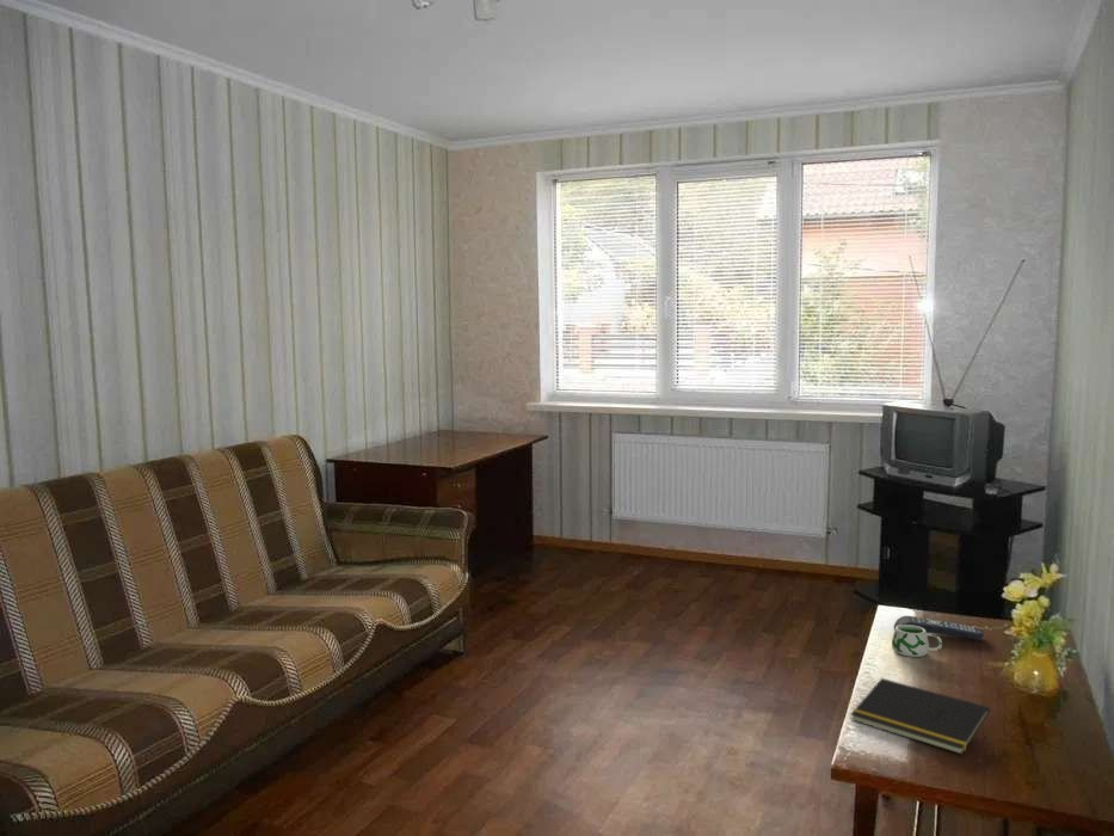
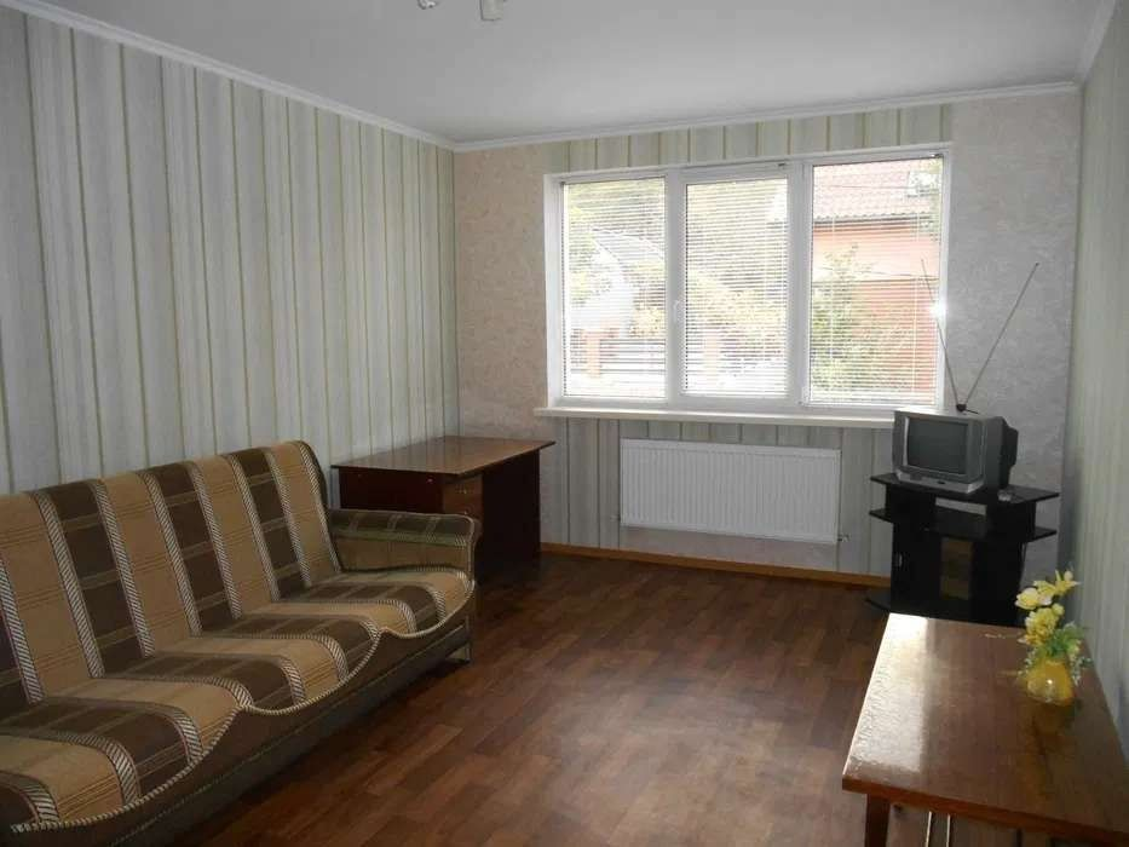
- notepad (918, 713)
- mug (916, 640)
- remote control (937, 627)
